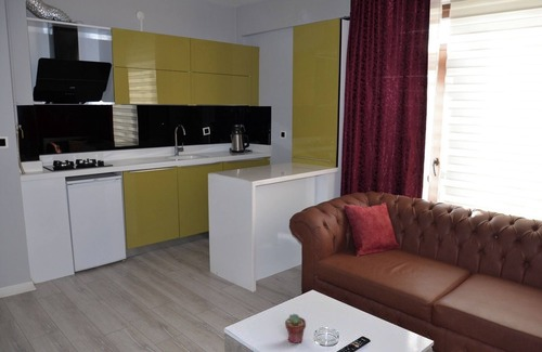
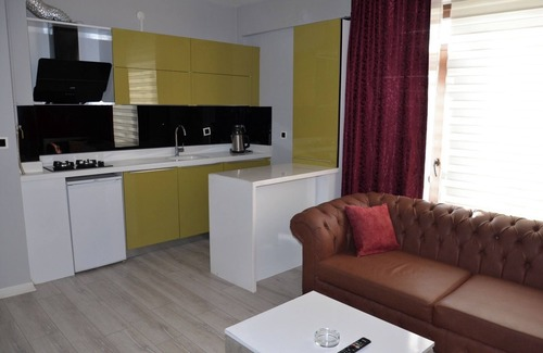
- potted succulent (295, 326)
